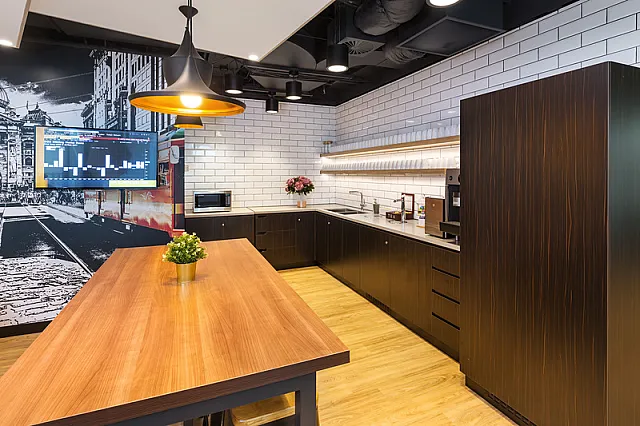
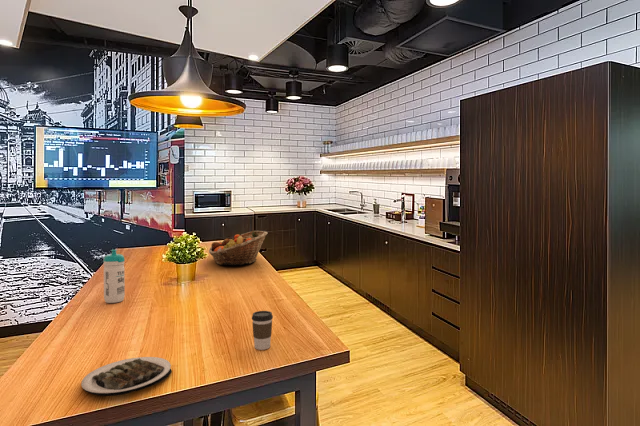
+ plate (128, 372)
+ coffee cup (262, 330)
+ fruit basket (238, 246)
+ water bottle (114, 275)
